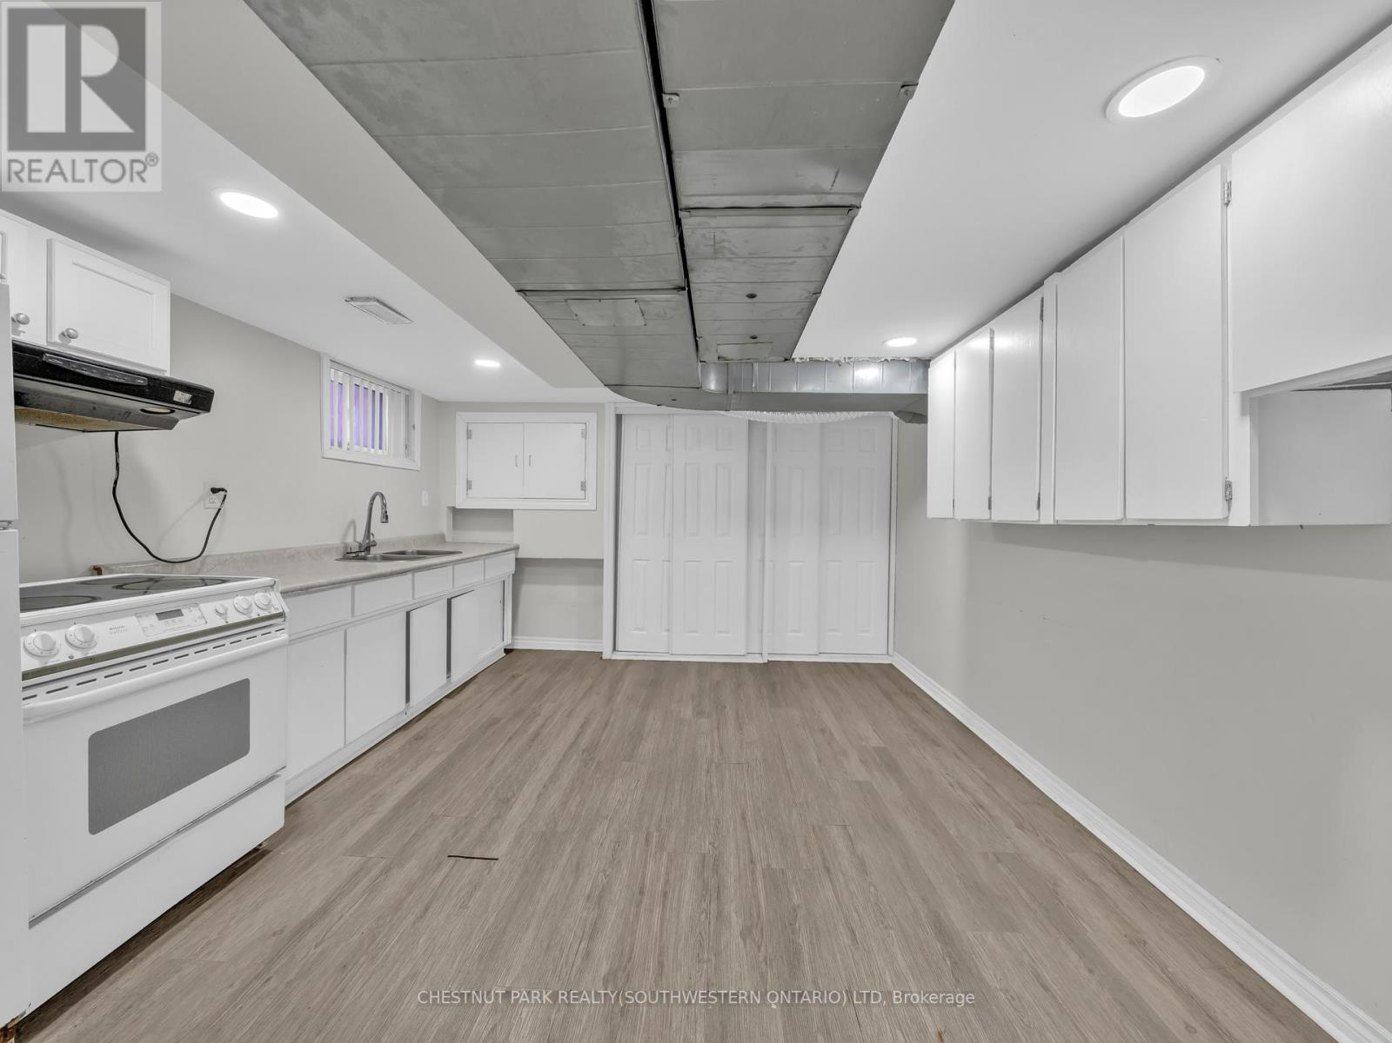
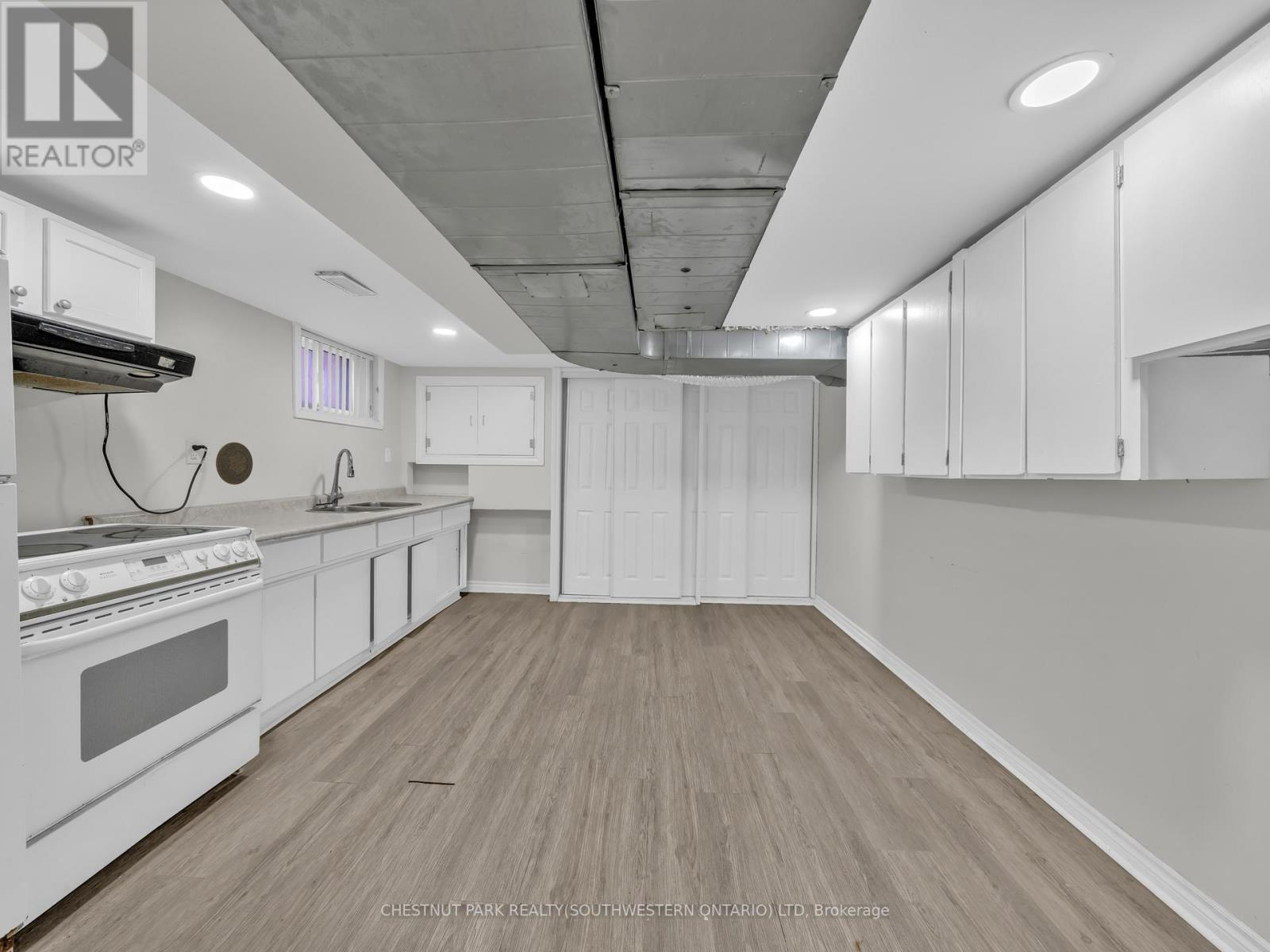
+ decorative plate (237, 463)
